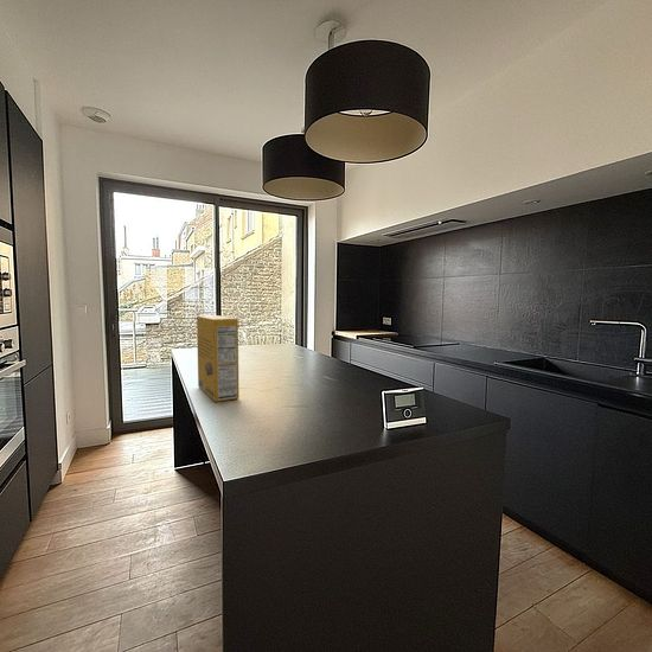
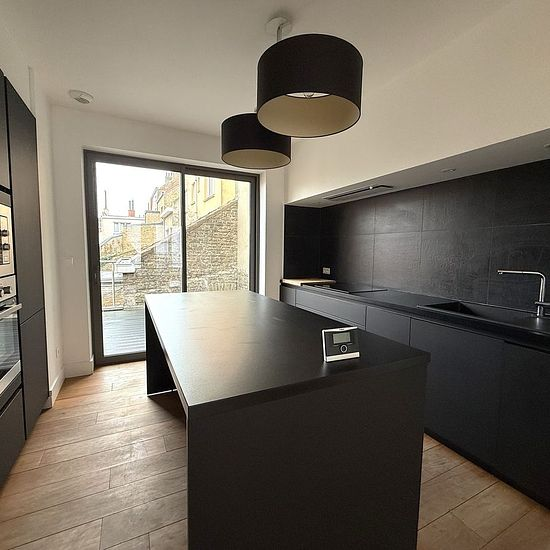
- cereal box (216, 354)
